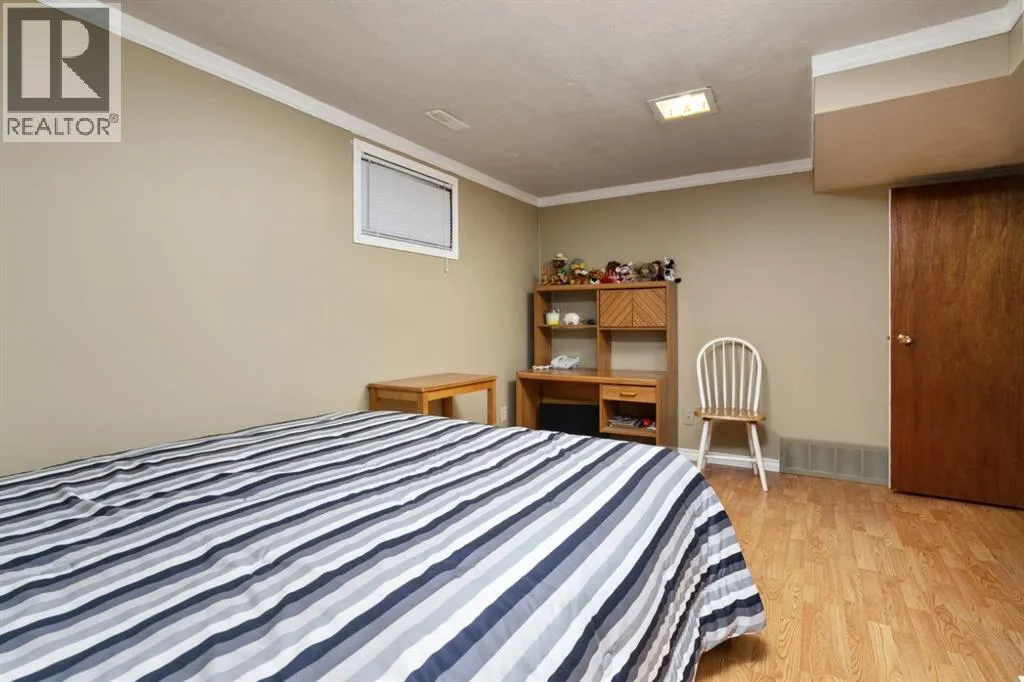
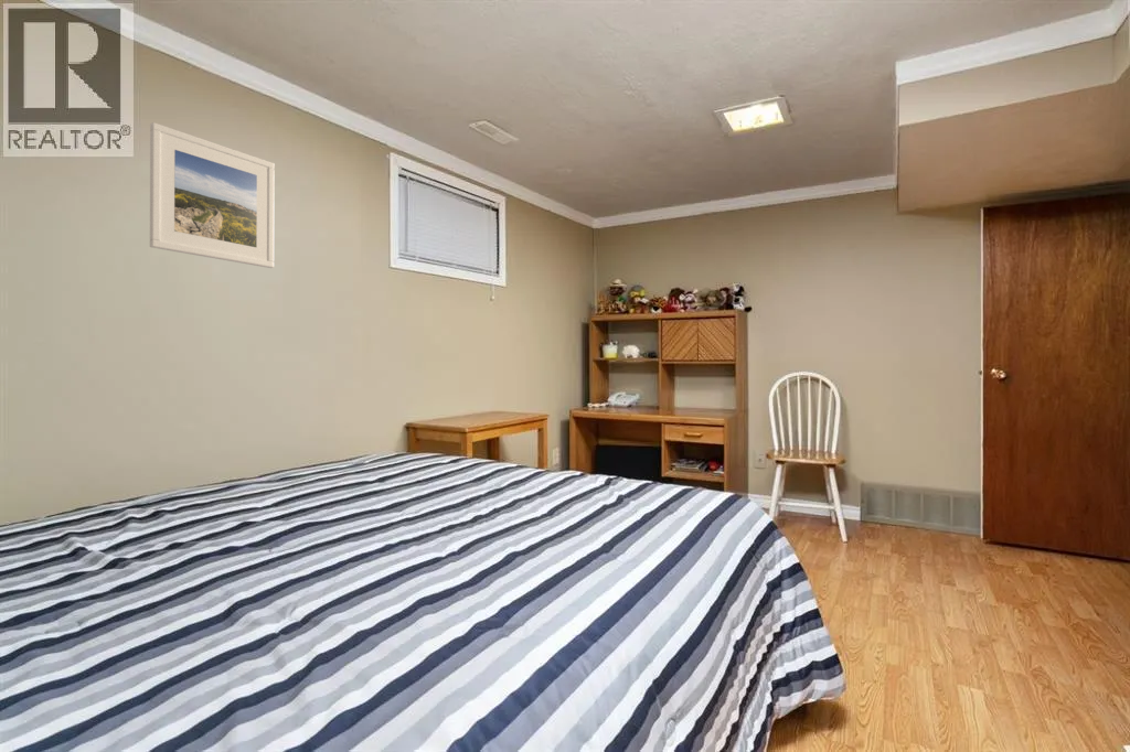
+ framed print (216, 201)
